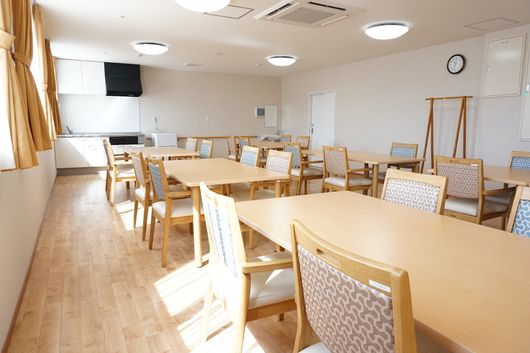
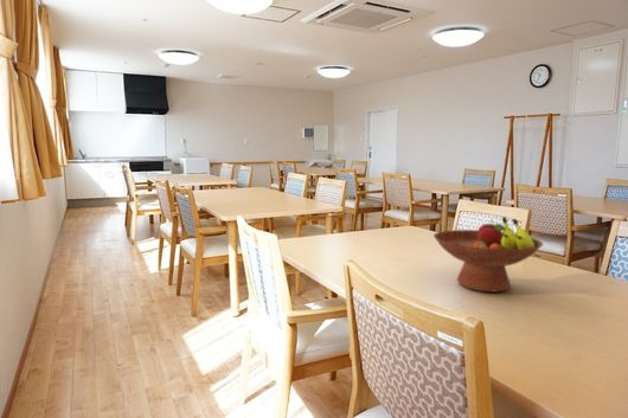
+ fruit bowl (485, 252)
